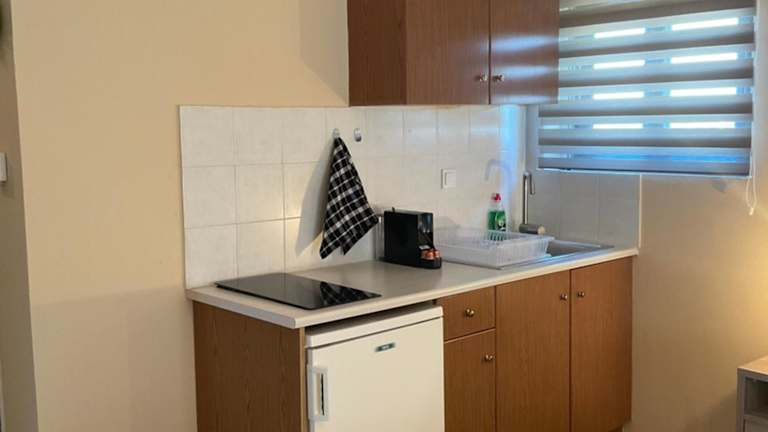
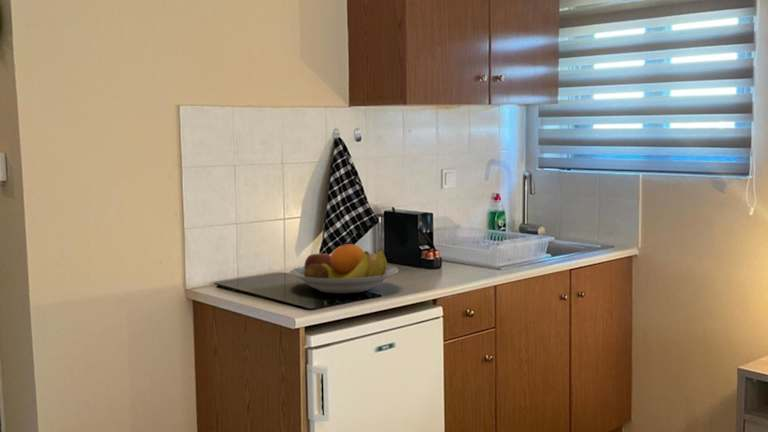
+ fruit bowl (344, 266)
